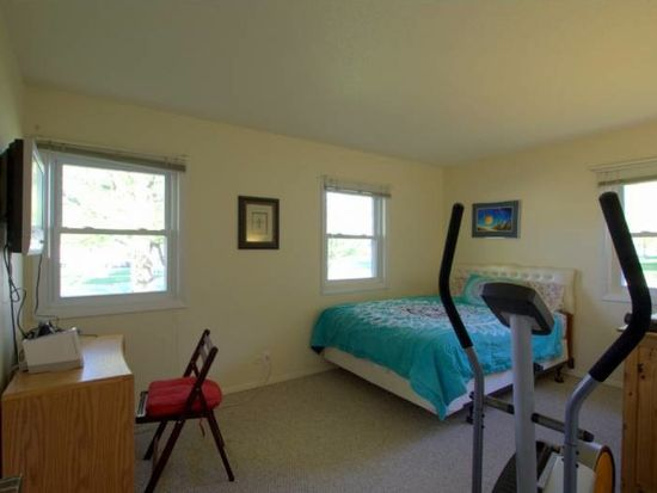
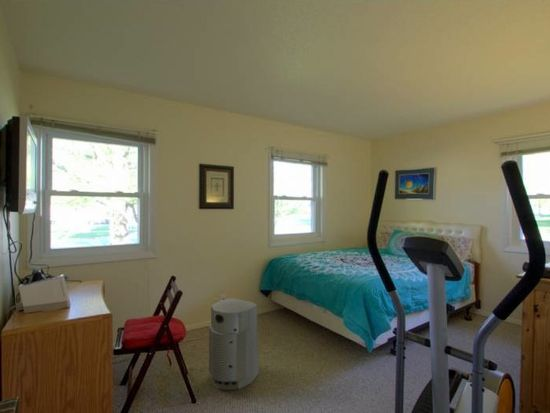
+ air purifier (232, 341)
